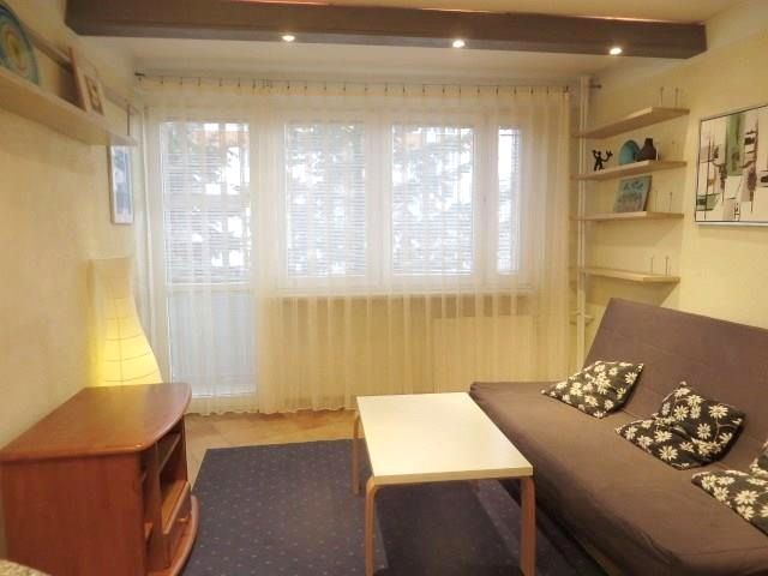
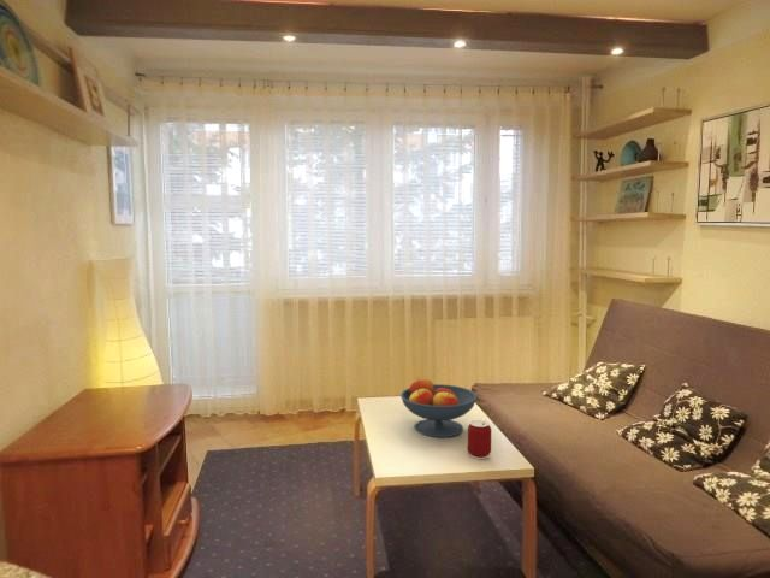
+ fruit bowl (438, 405)
+ can (479, 438)
